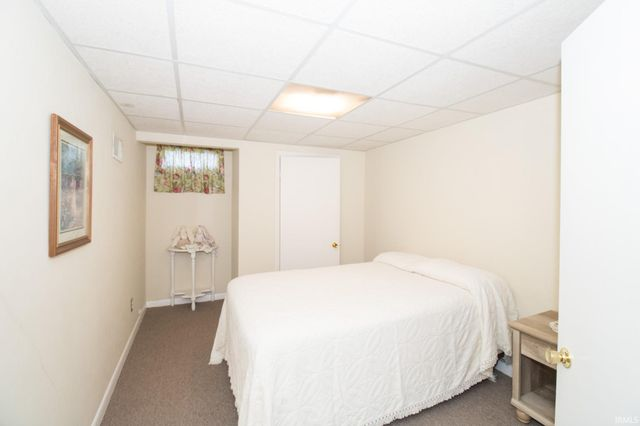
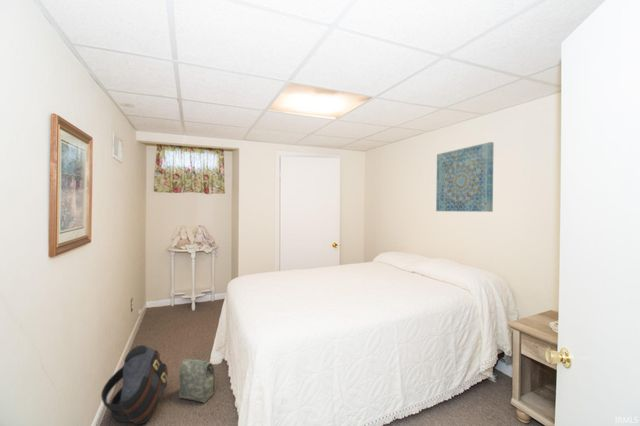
+ bag (197, 377)
+ backpack (134, 382)
+ wall art (462, 180)
